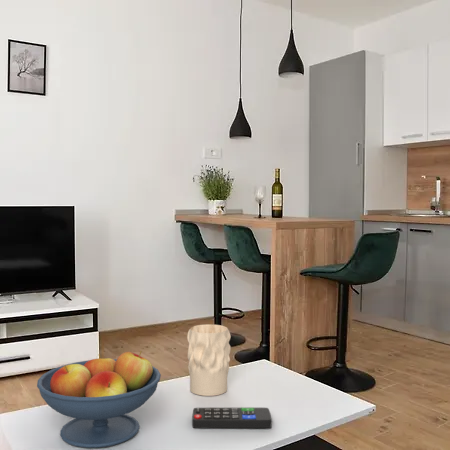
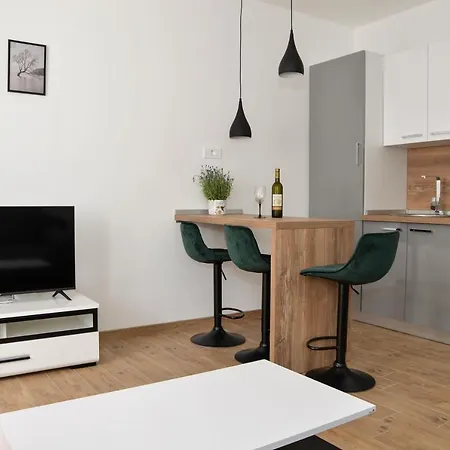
- vase (208, 358)
- fruit bowl (100, 394)
- remote control (231, 416)
